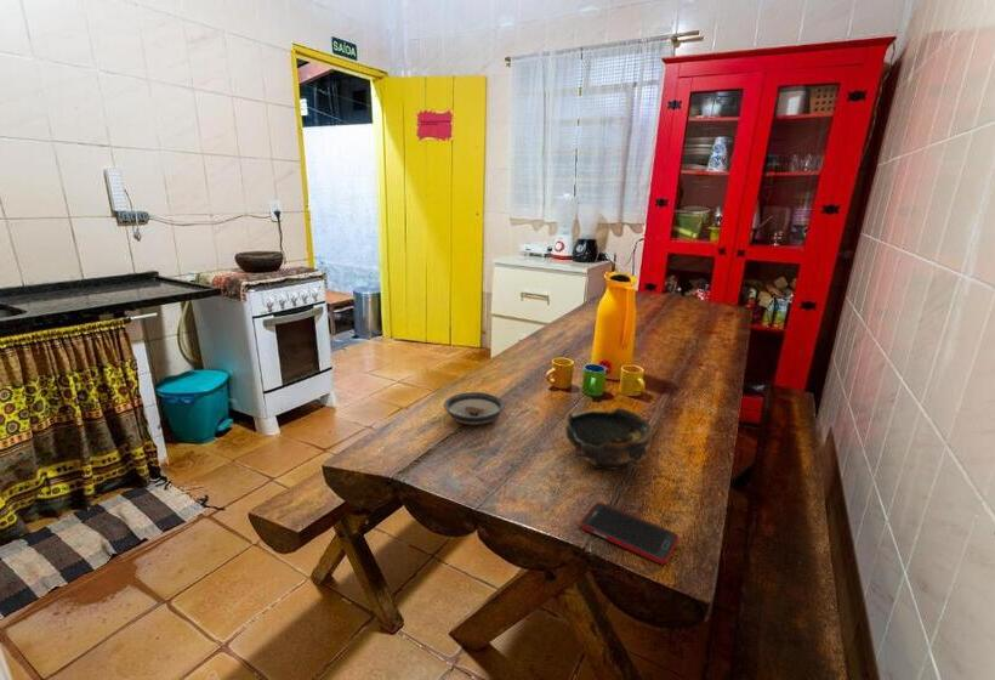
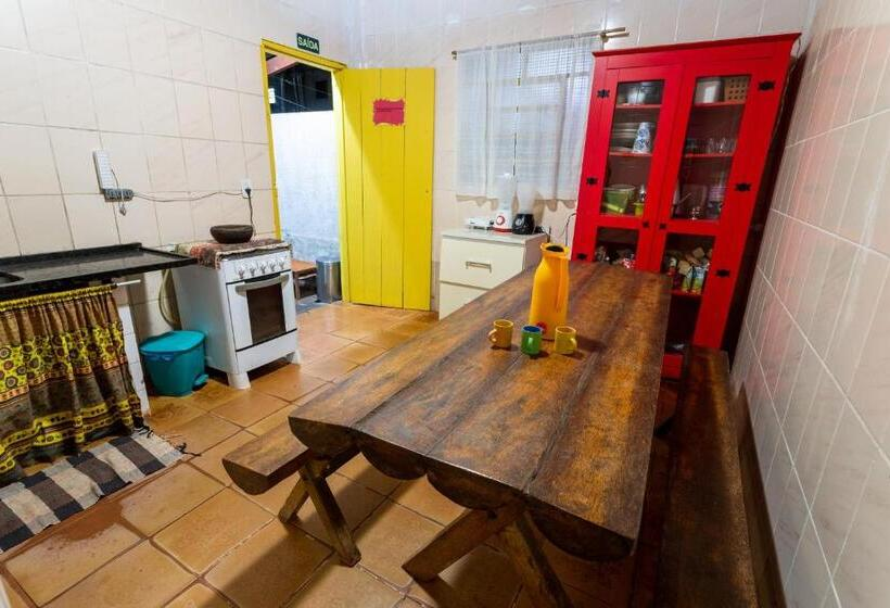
- cell phone (627, 531)
- bowl (608, 438)
- saucer (473, 410)
